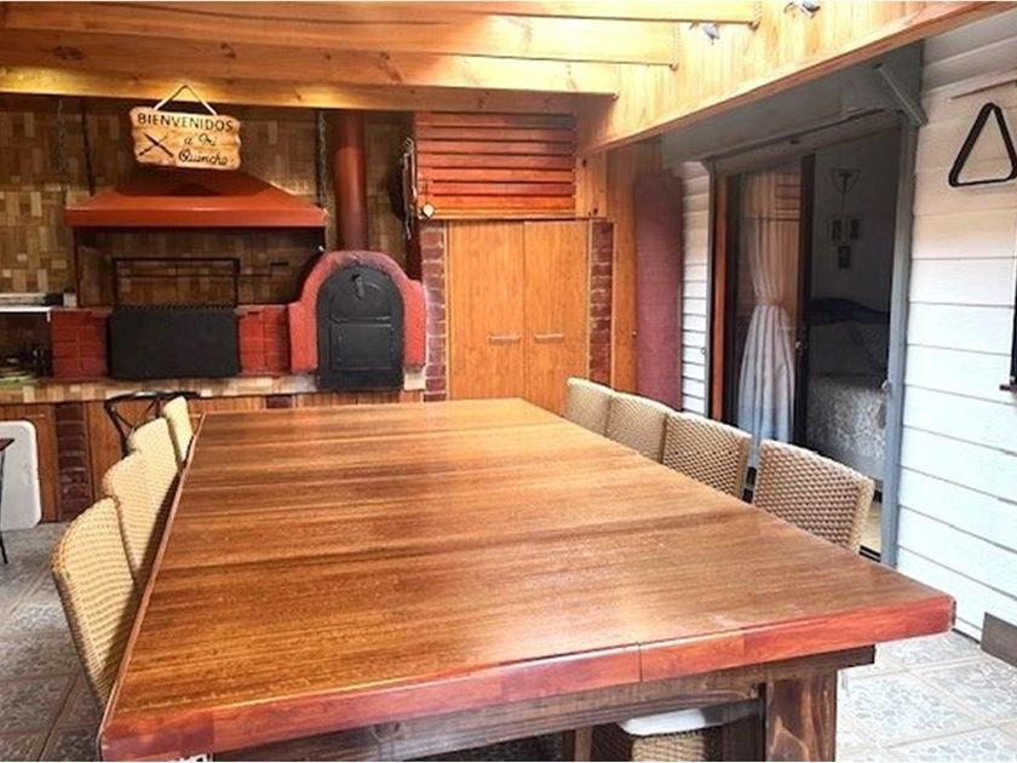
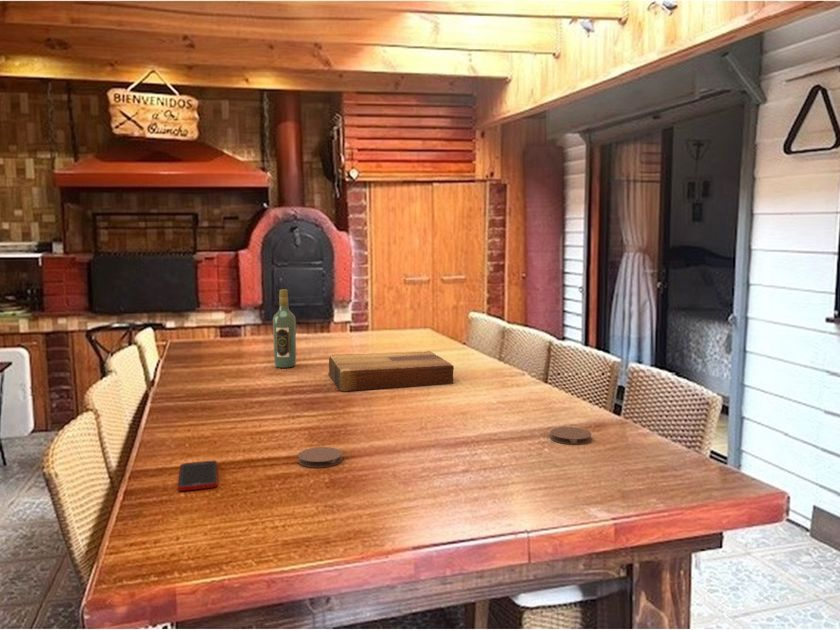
+ coaster (570, 435)
+ cutting board (388, 368)
+ cell phone (198, 475)
+ coaster (320, 456)
+ wine bottle (284, 328)
